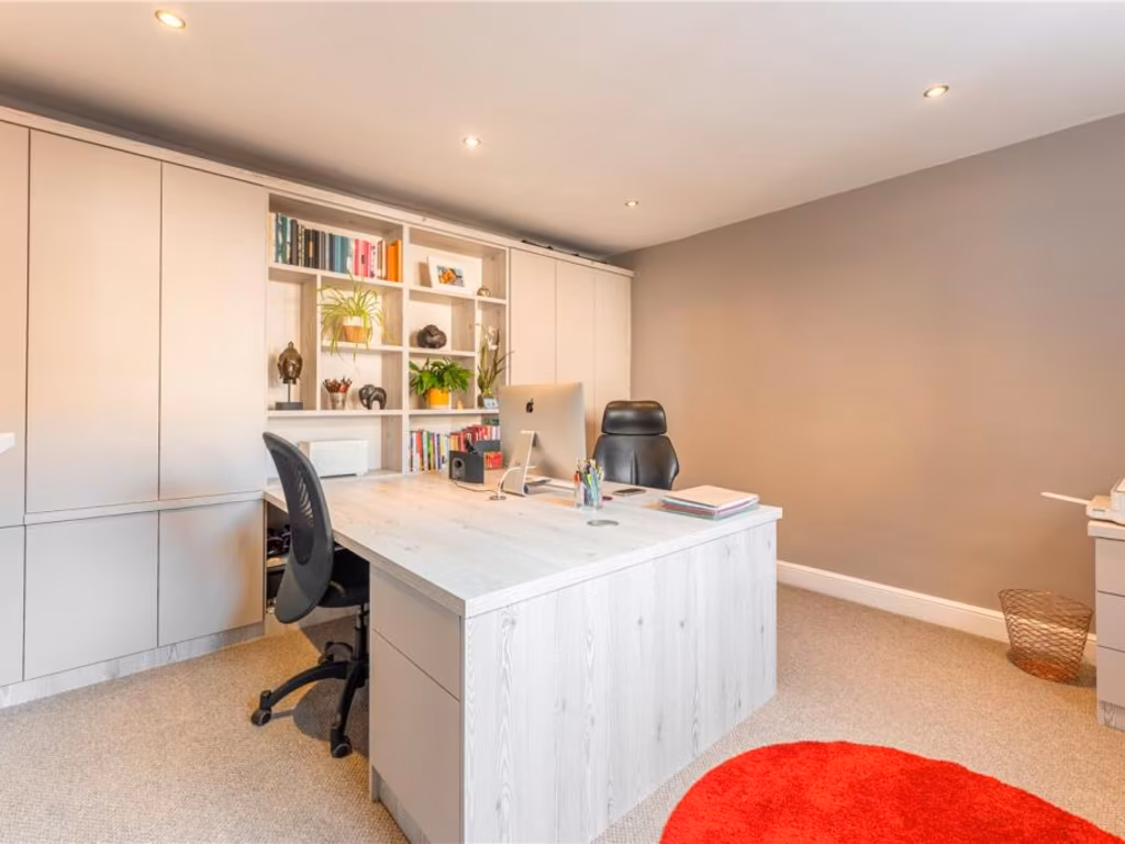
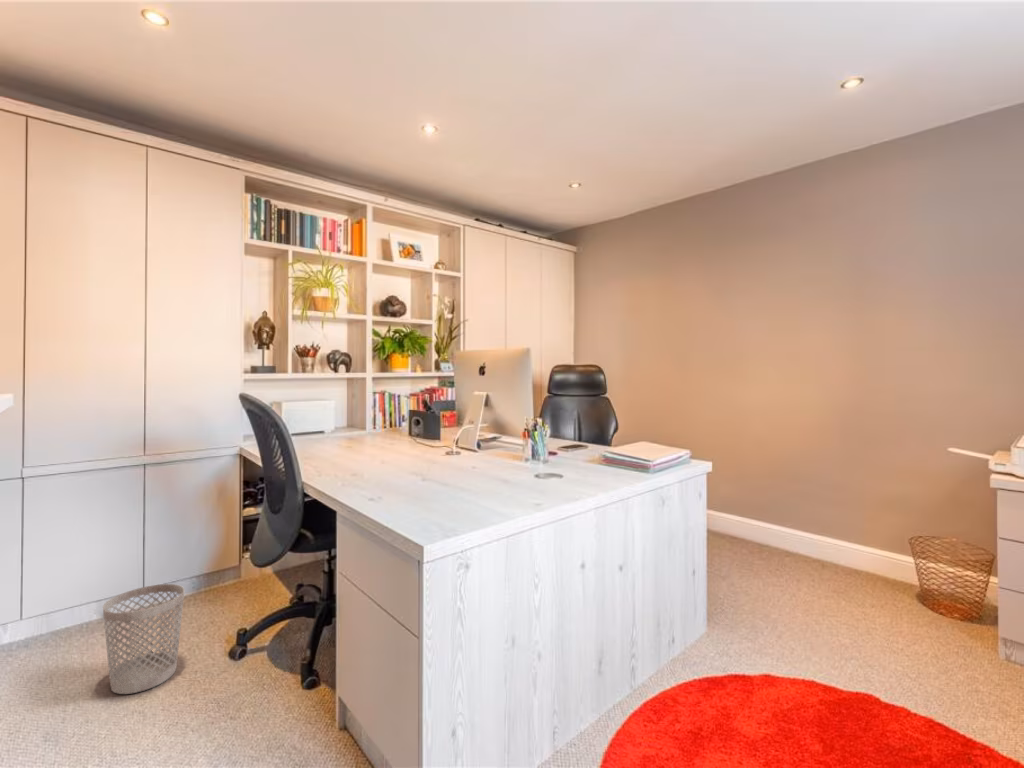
+ wastebasket (144, 638)
